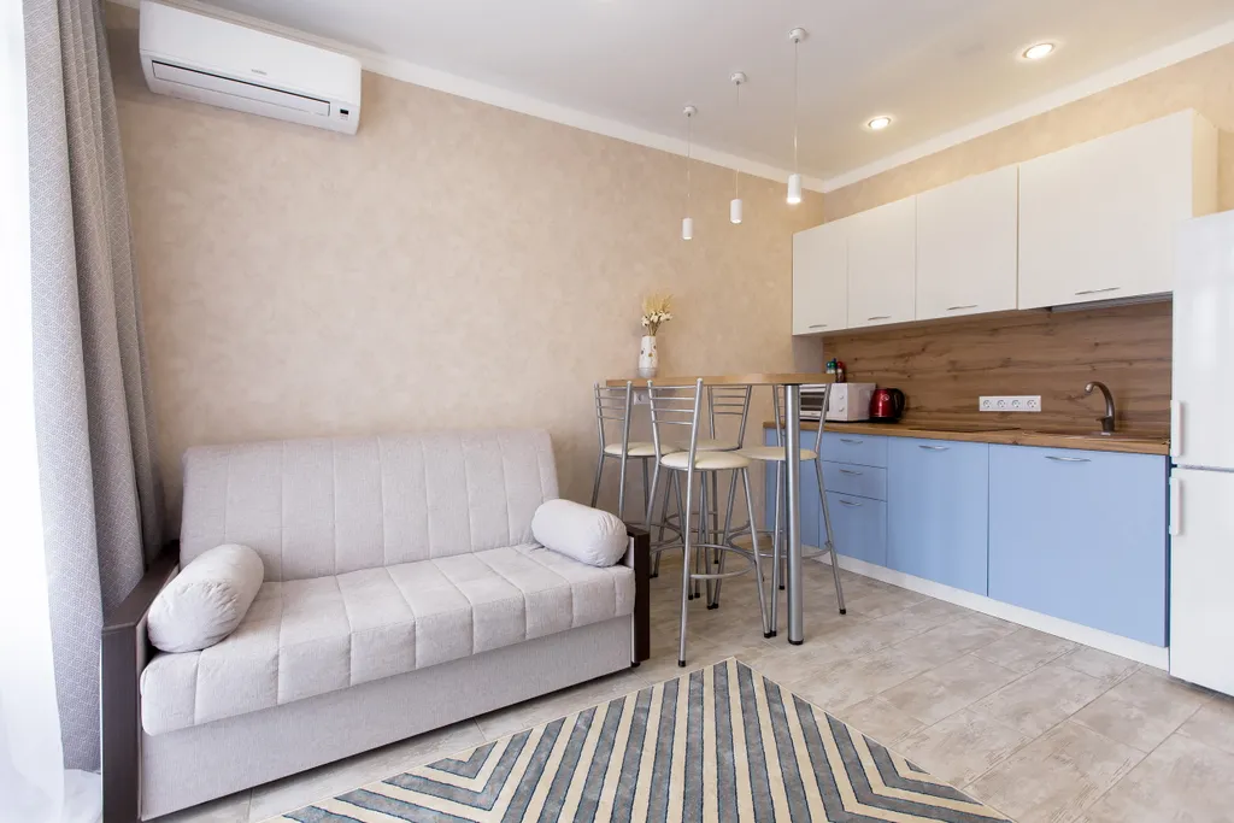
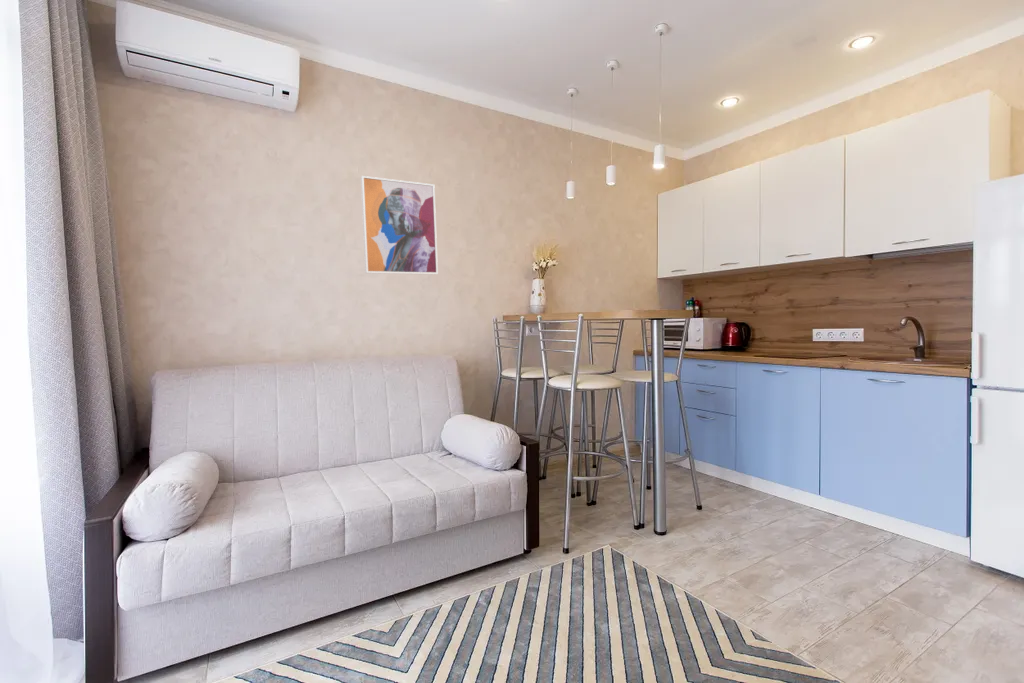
+ wall art (400, 227)
